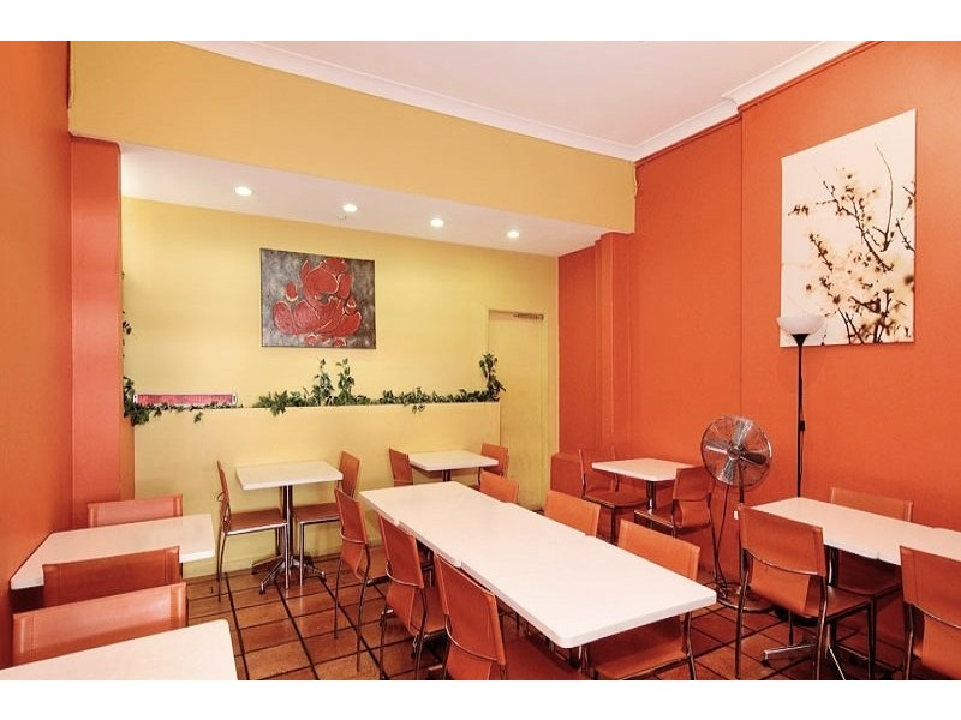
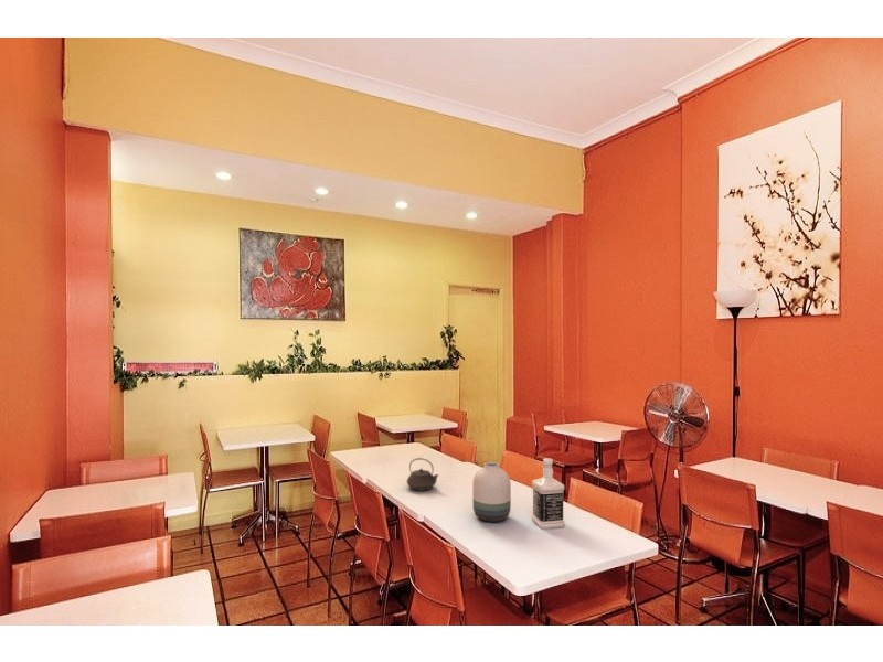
+ vase (491, 490)
+ bottle (547, 491)
+ teapot (423, 472)
